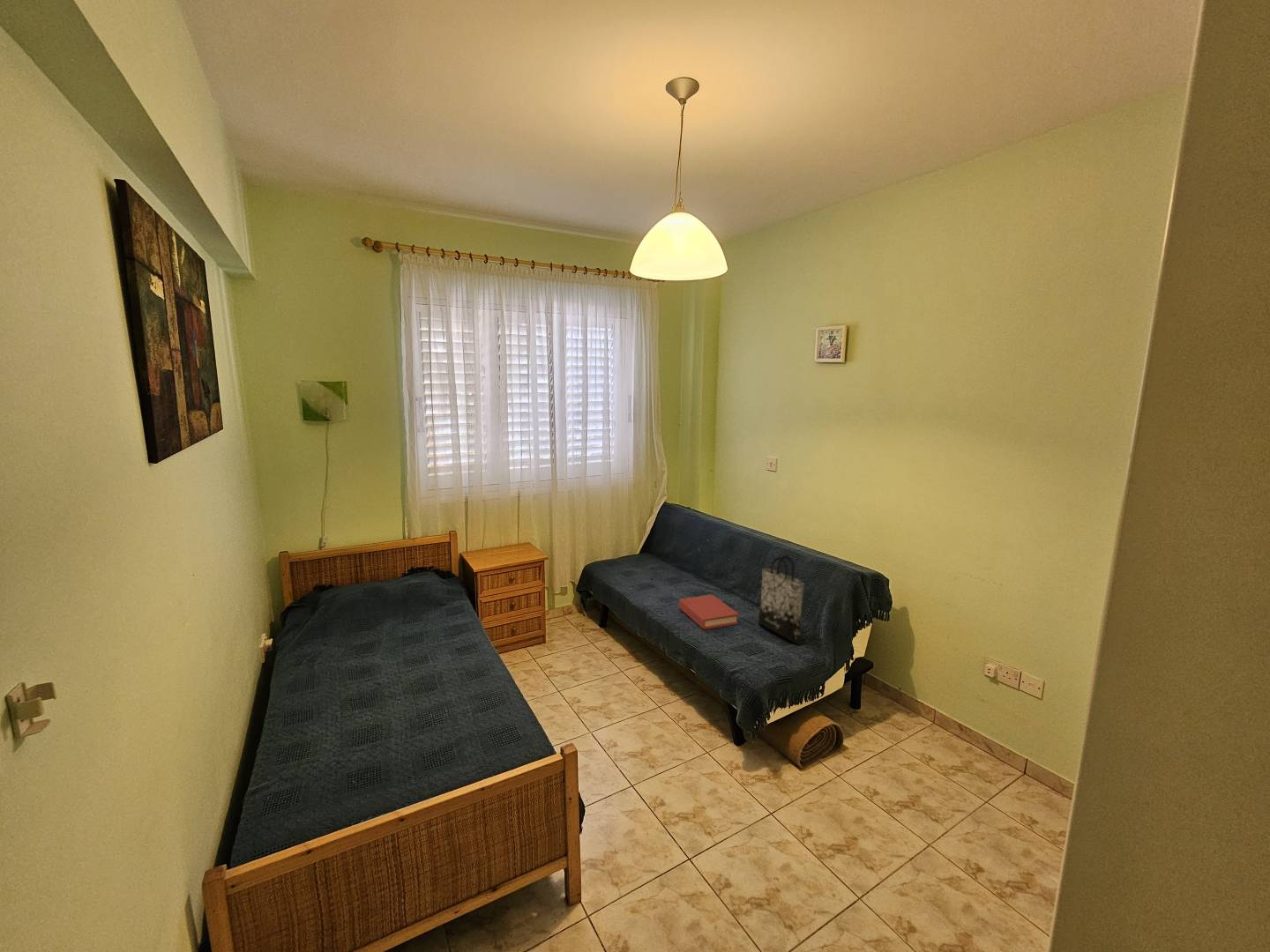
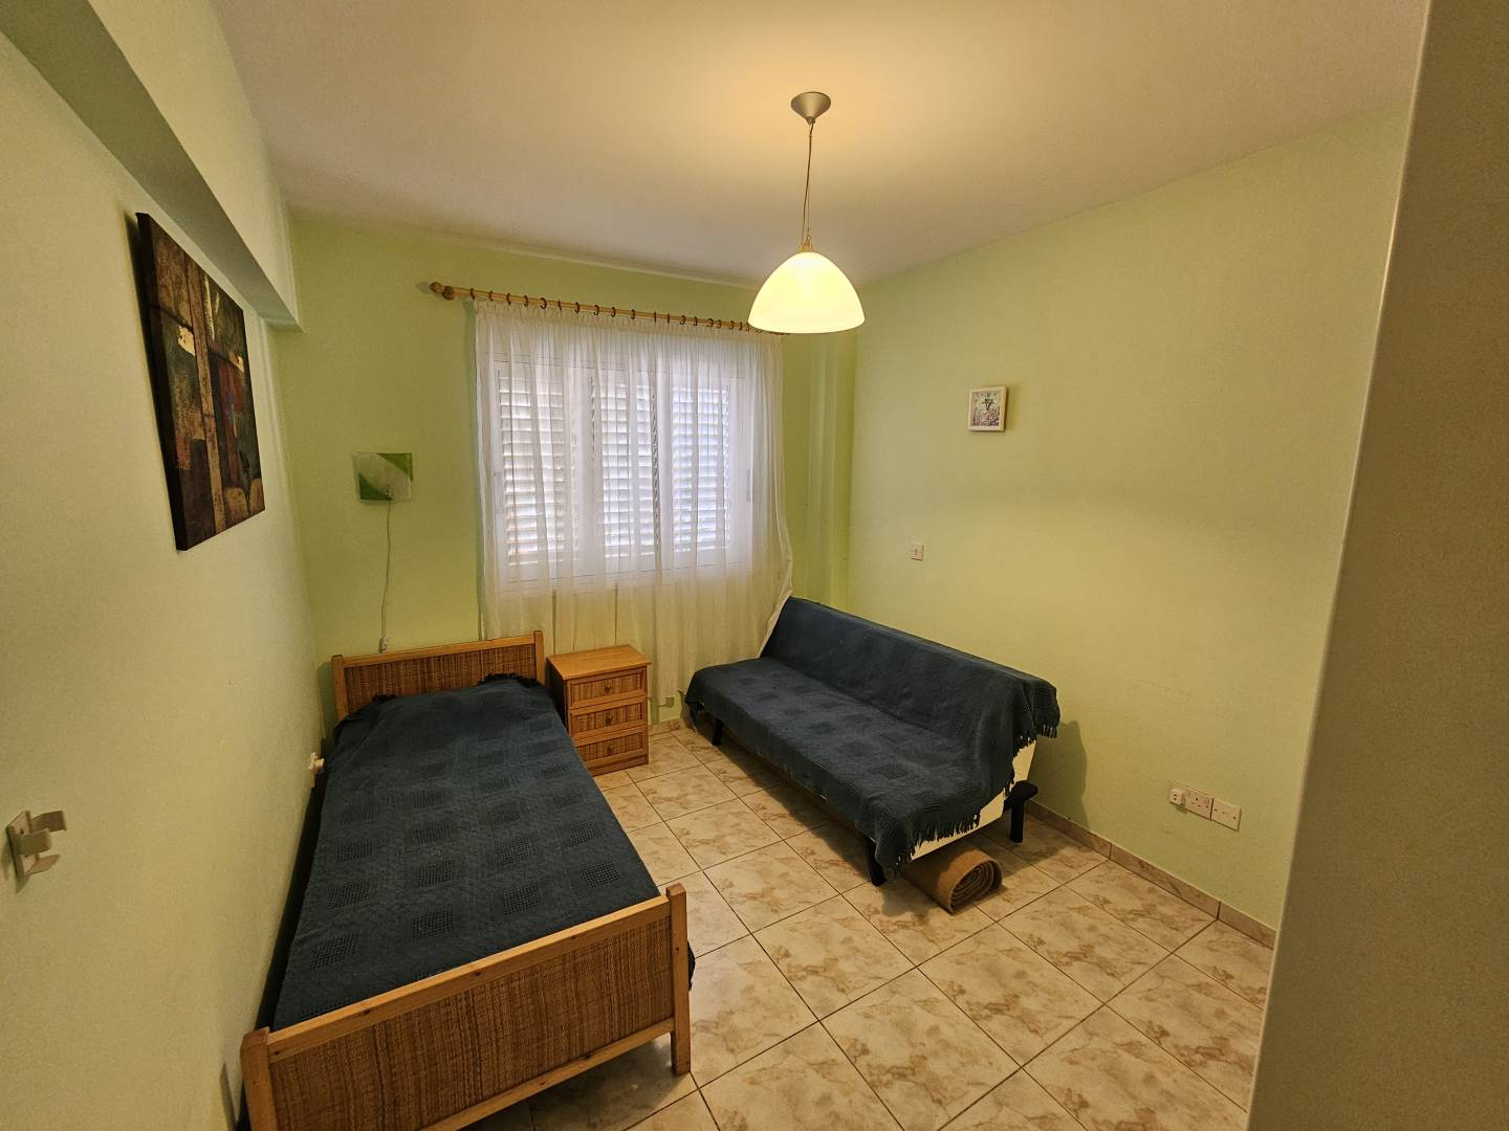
- hardback book (707, 611)
- tote bag (781, 595)
